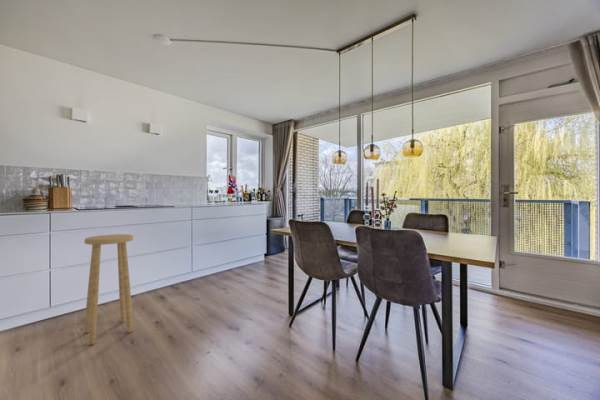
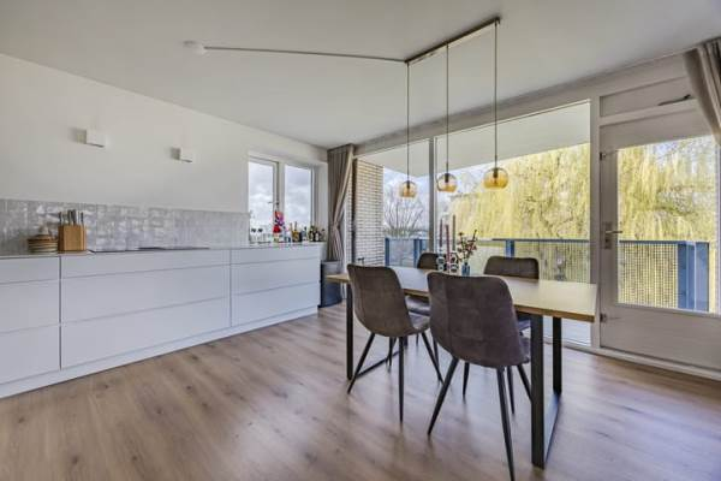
- stool (119, 284)
